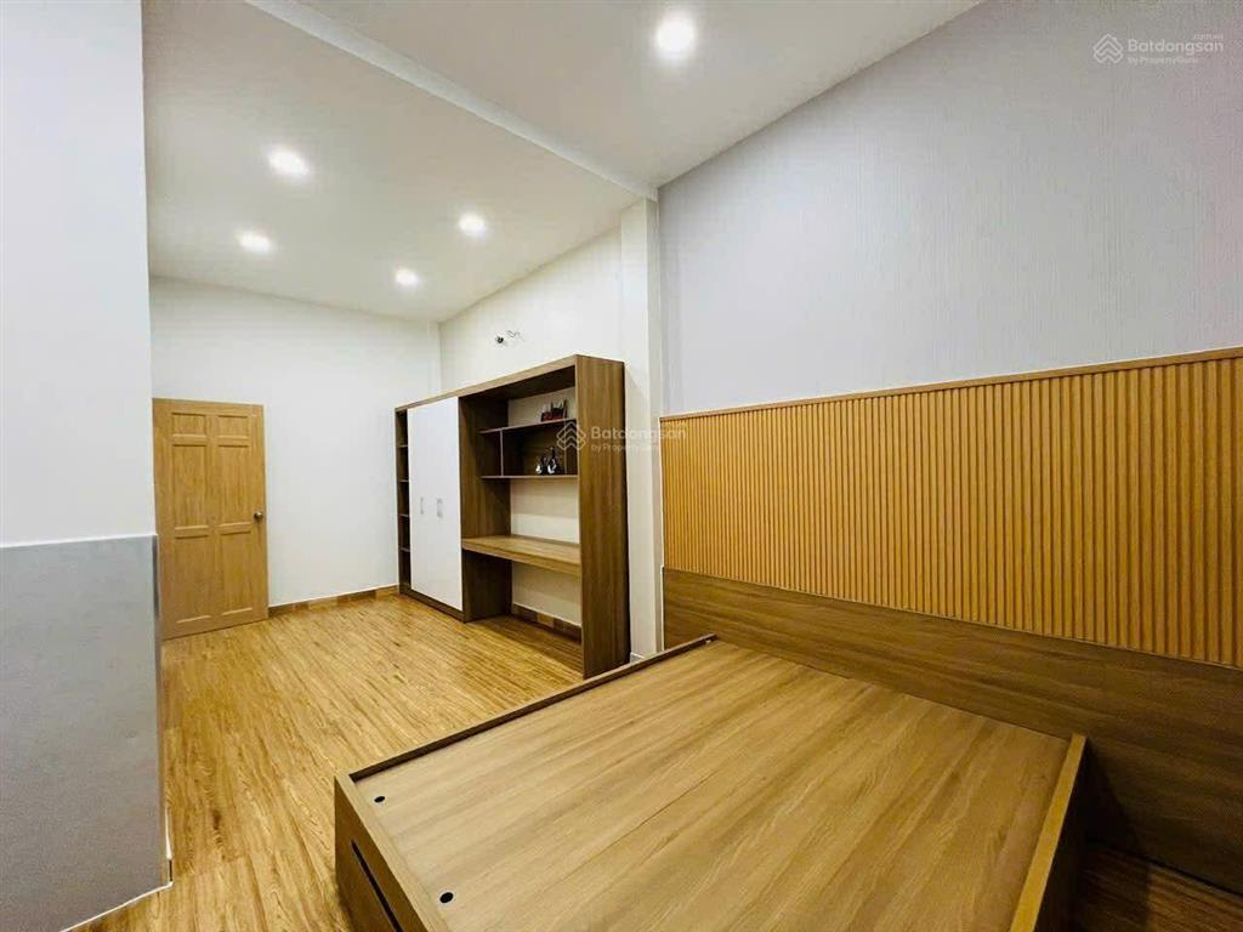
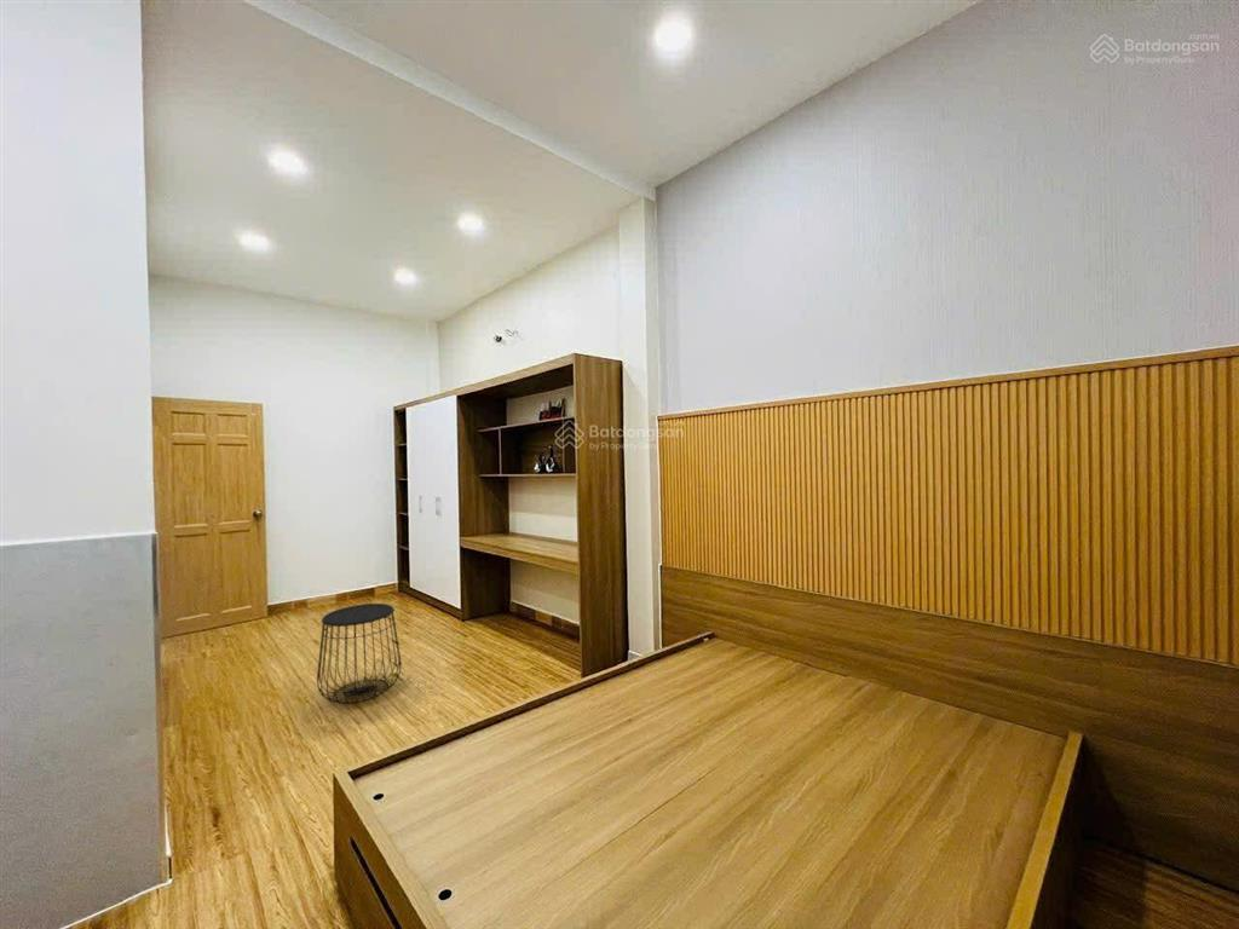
+ side table (356, 652)
